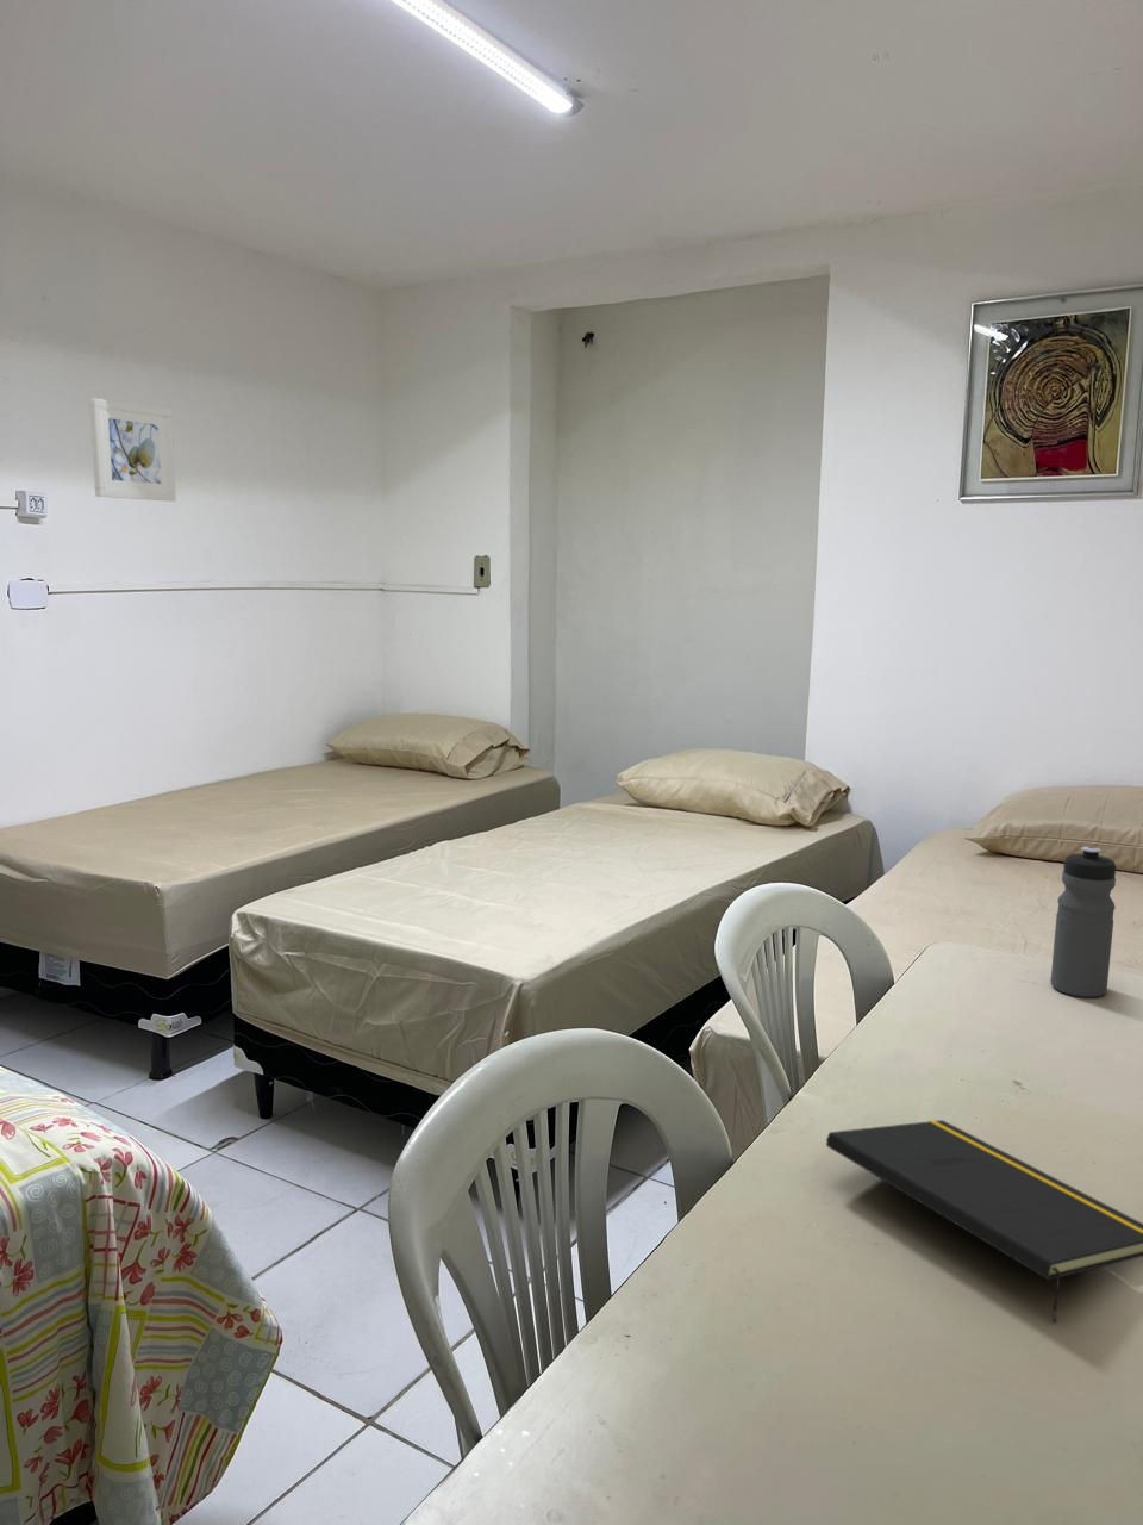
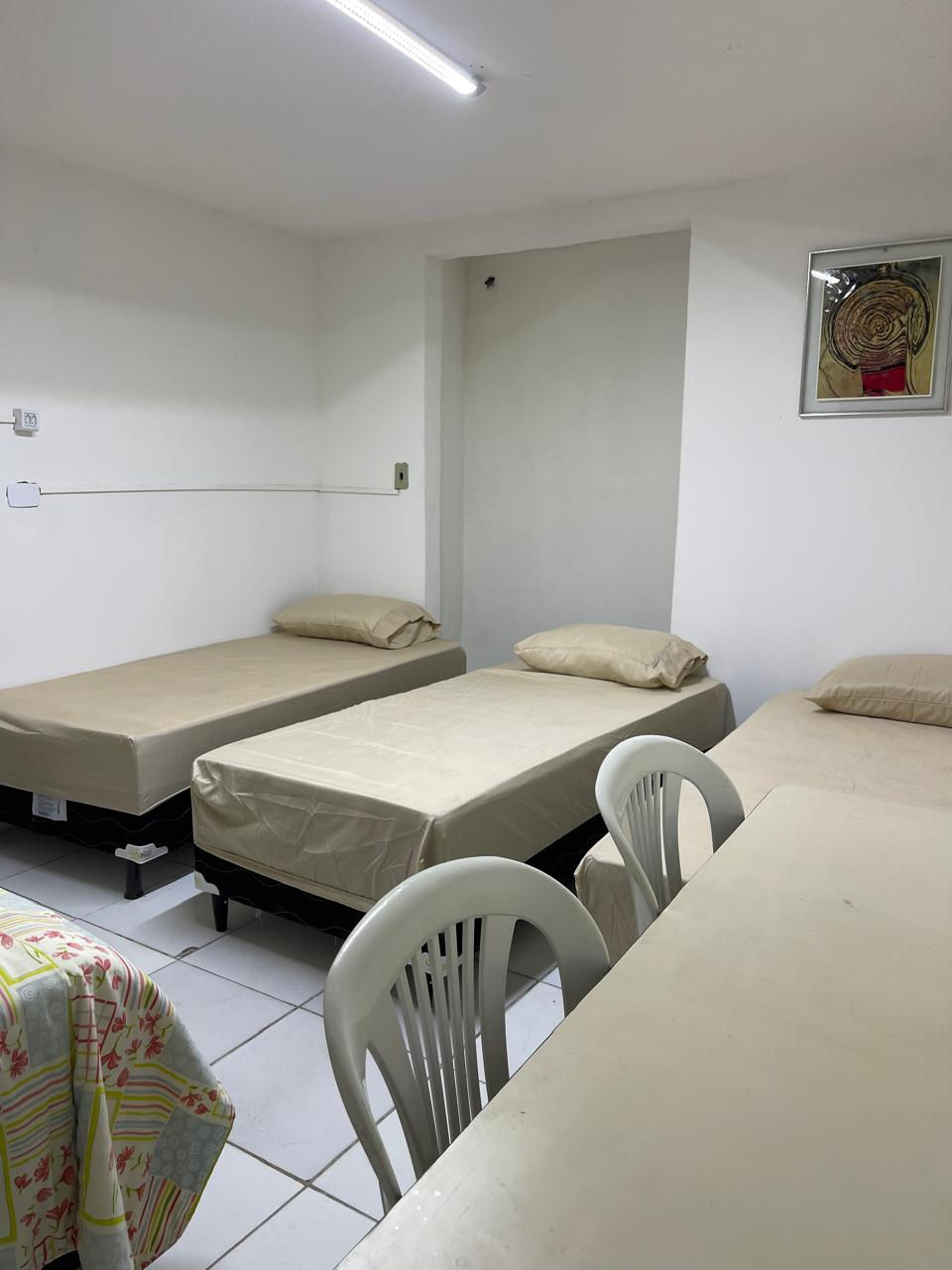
- notepad (987, 1188)
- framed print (133, 451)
- water bottle (1084, 919)
